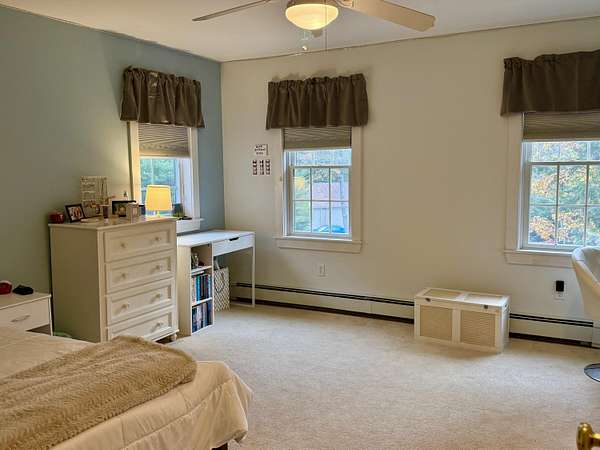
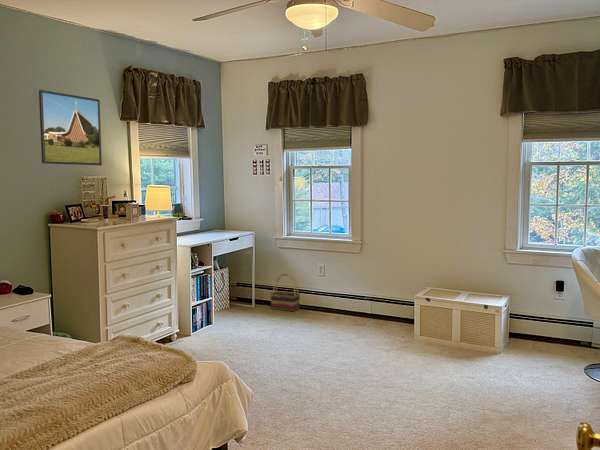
+ basket (285, 292)
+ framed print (72, 129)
